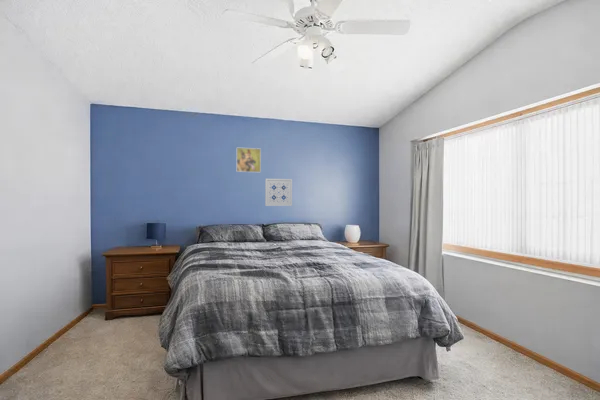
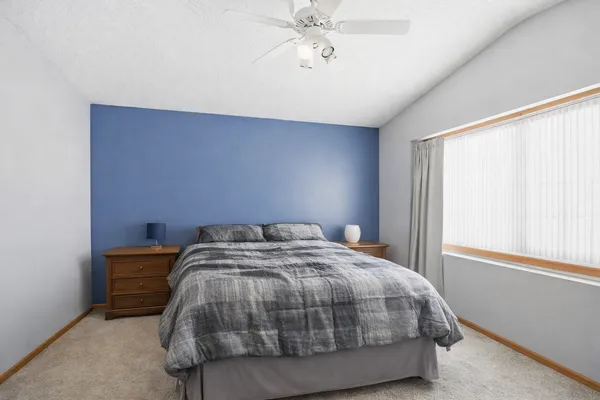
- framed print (248, 160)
- wall art (278, 192)
